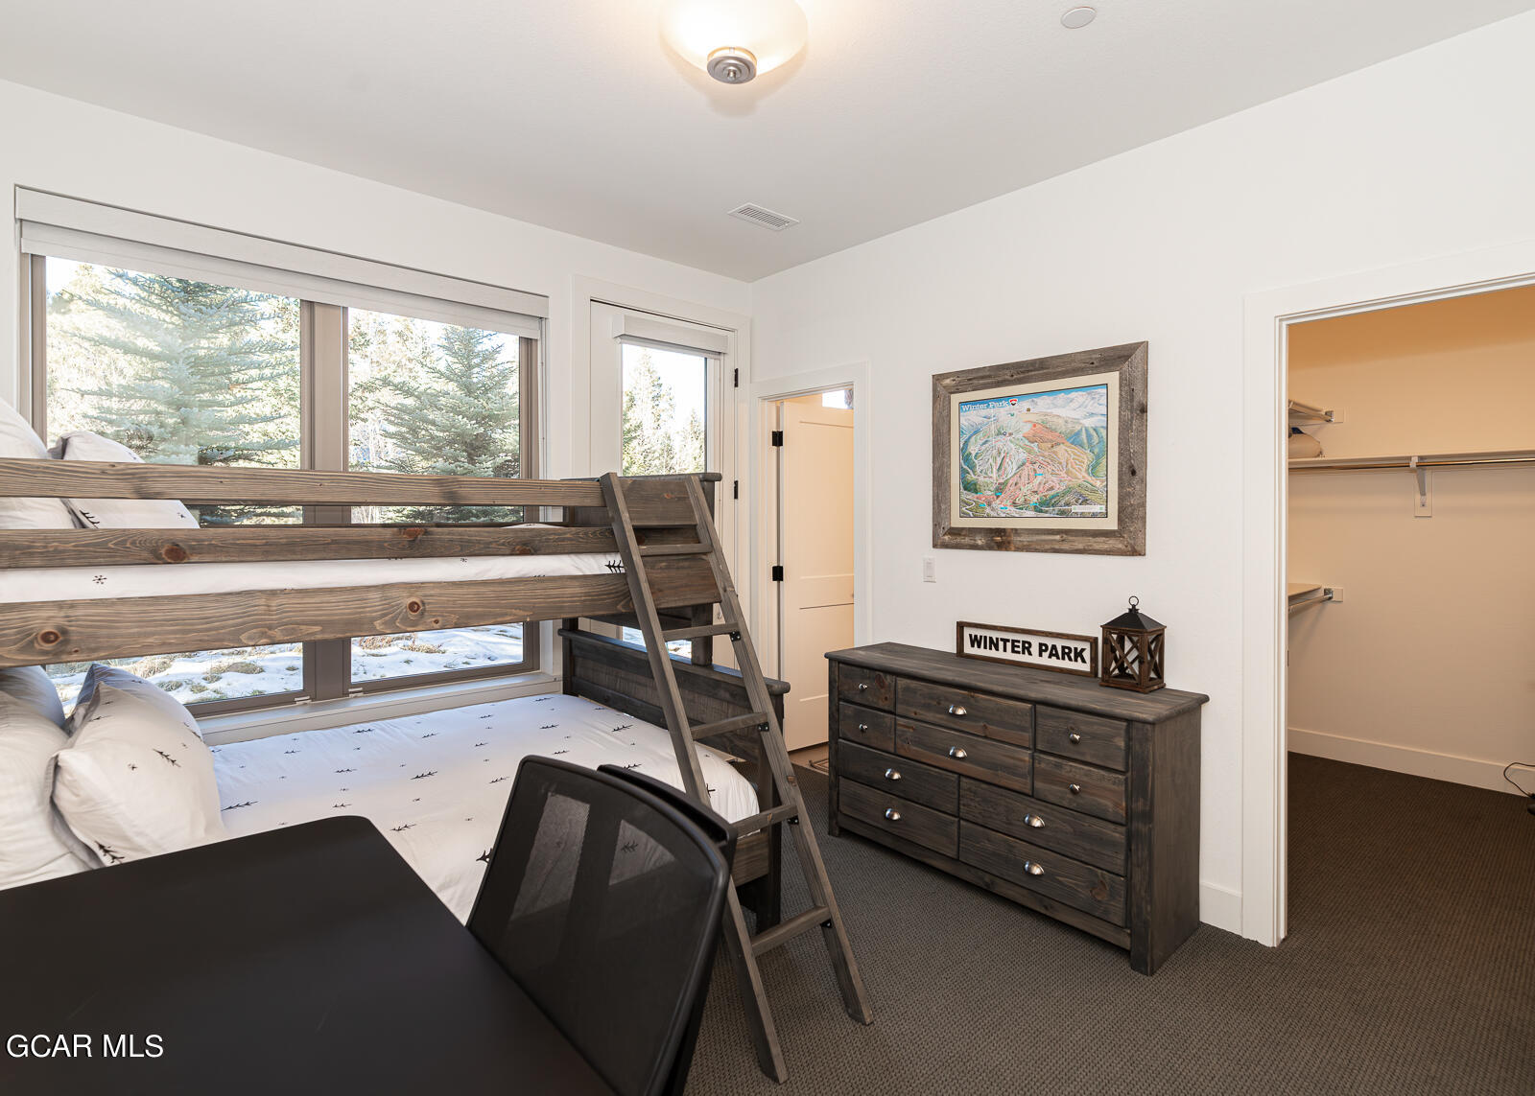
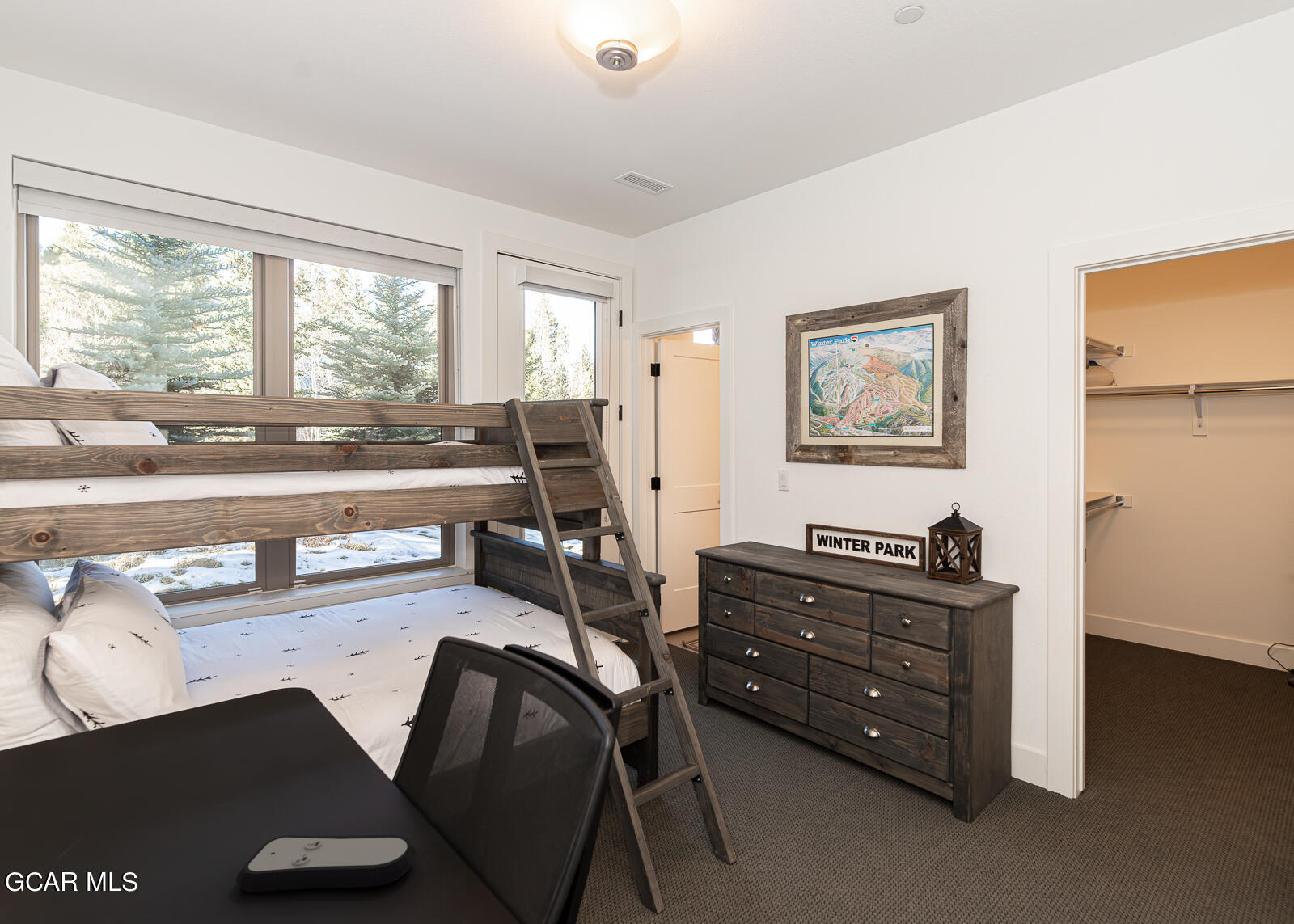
+ remote control (331, 860)
